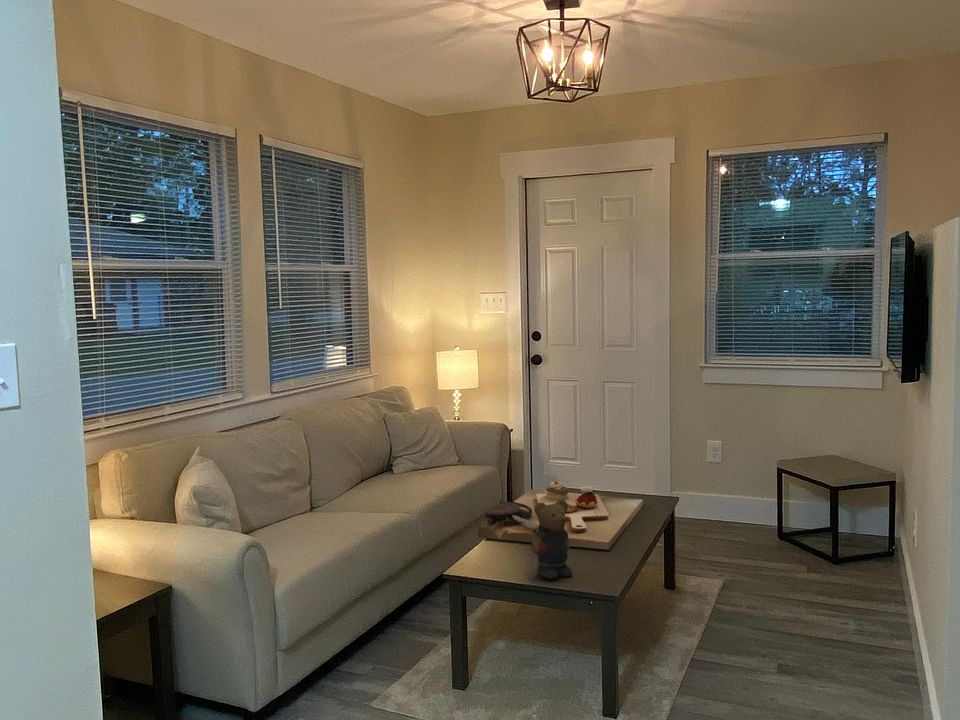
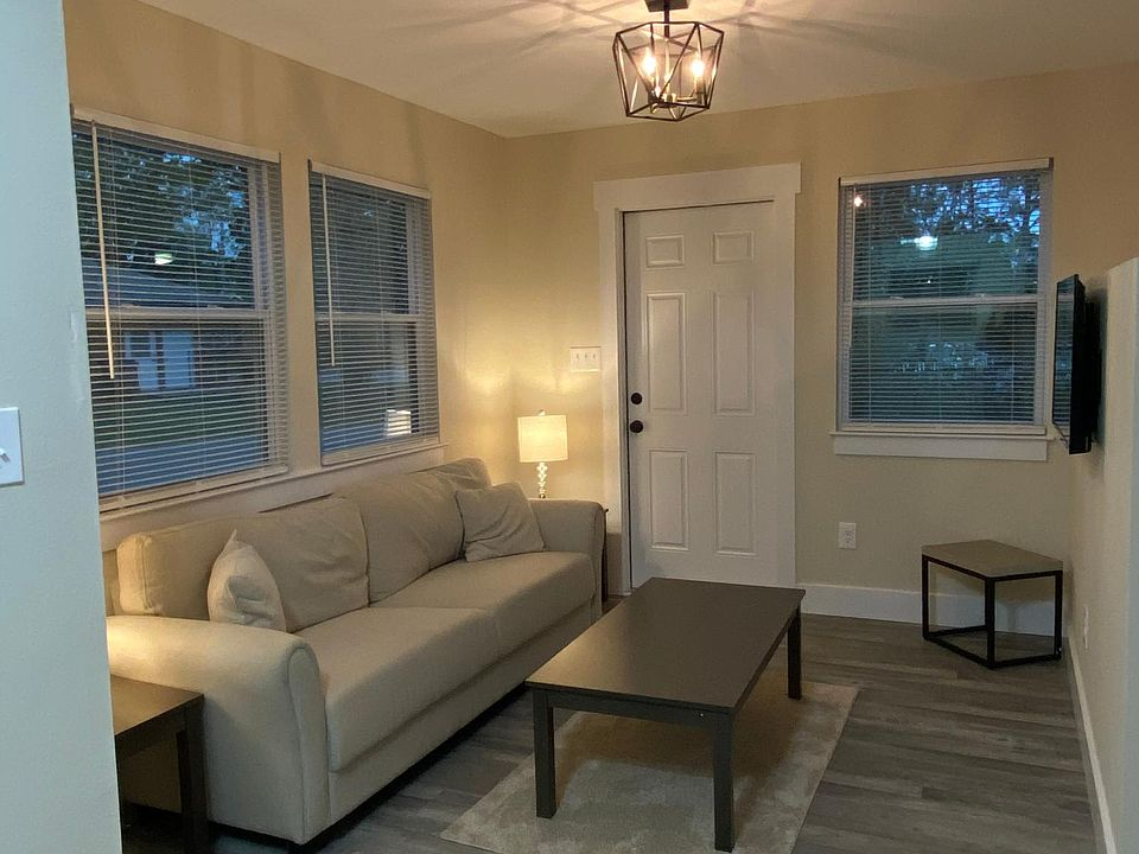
- decorative tray (567, 503)
- teddy bear (550, 538)
